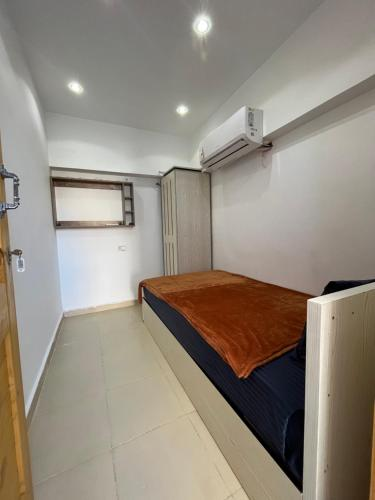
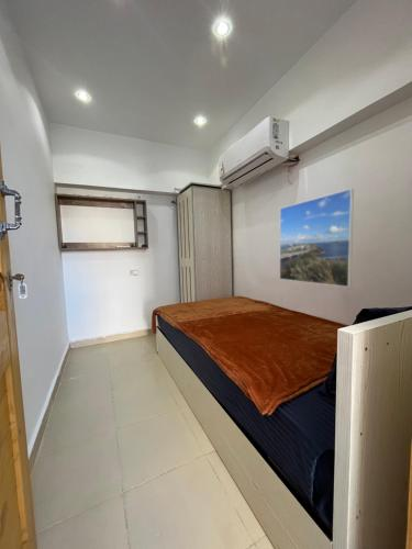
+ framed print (310, 242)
